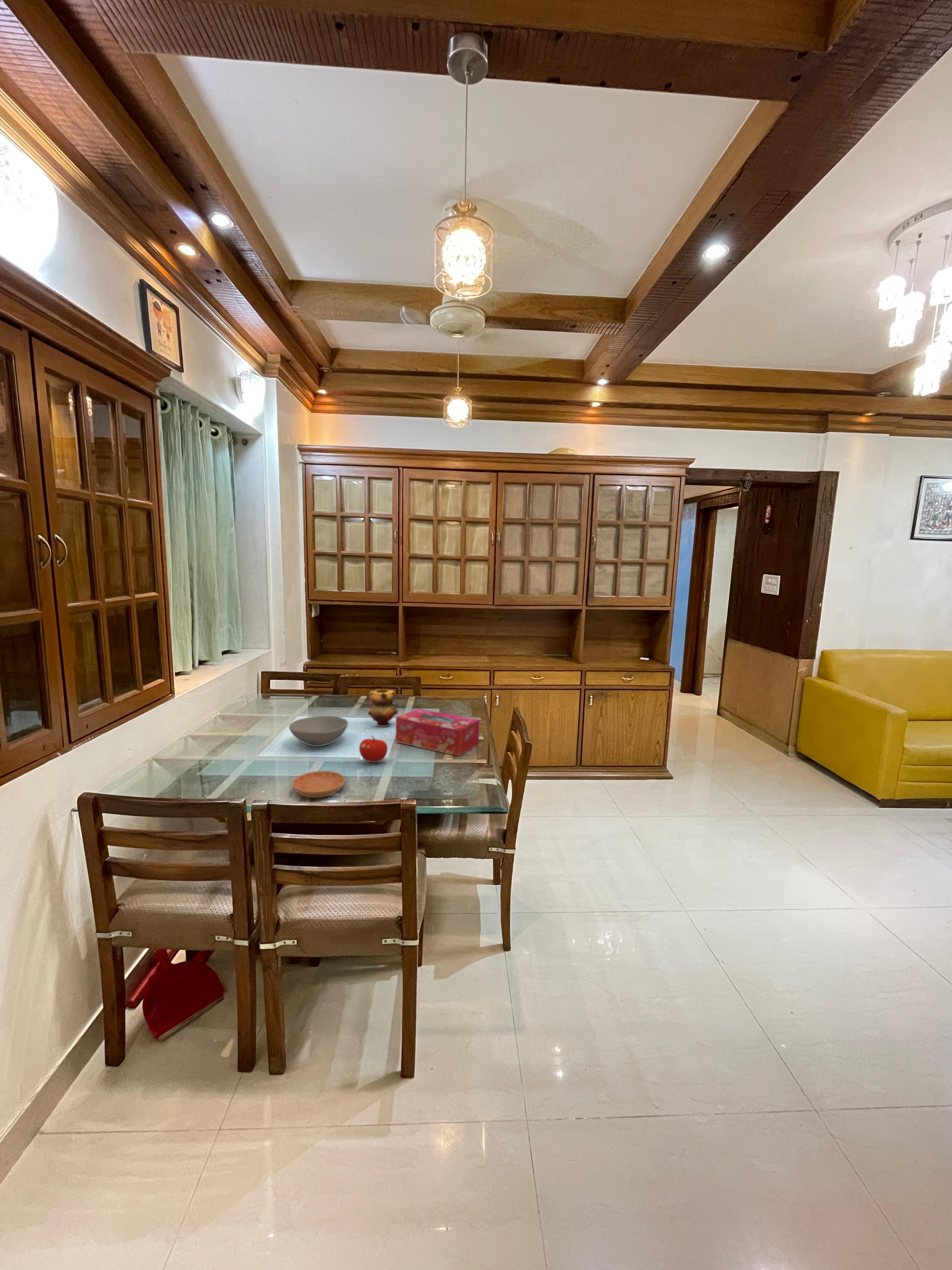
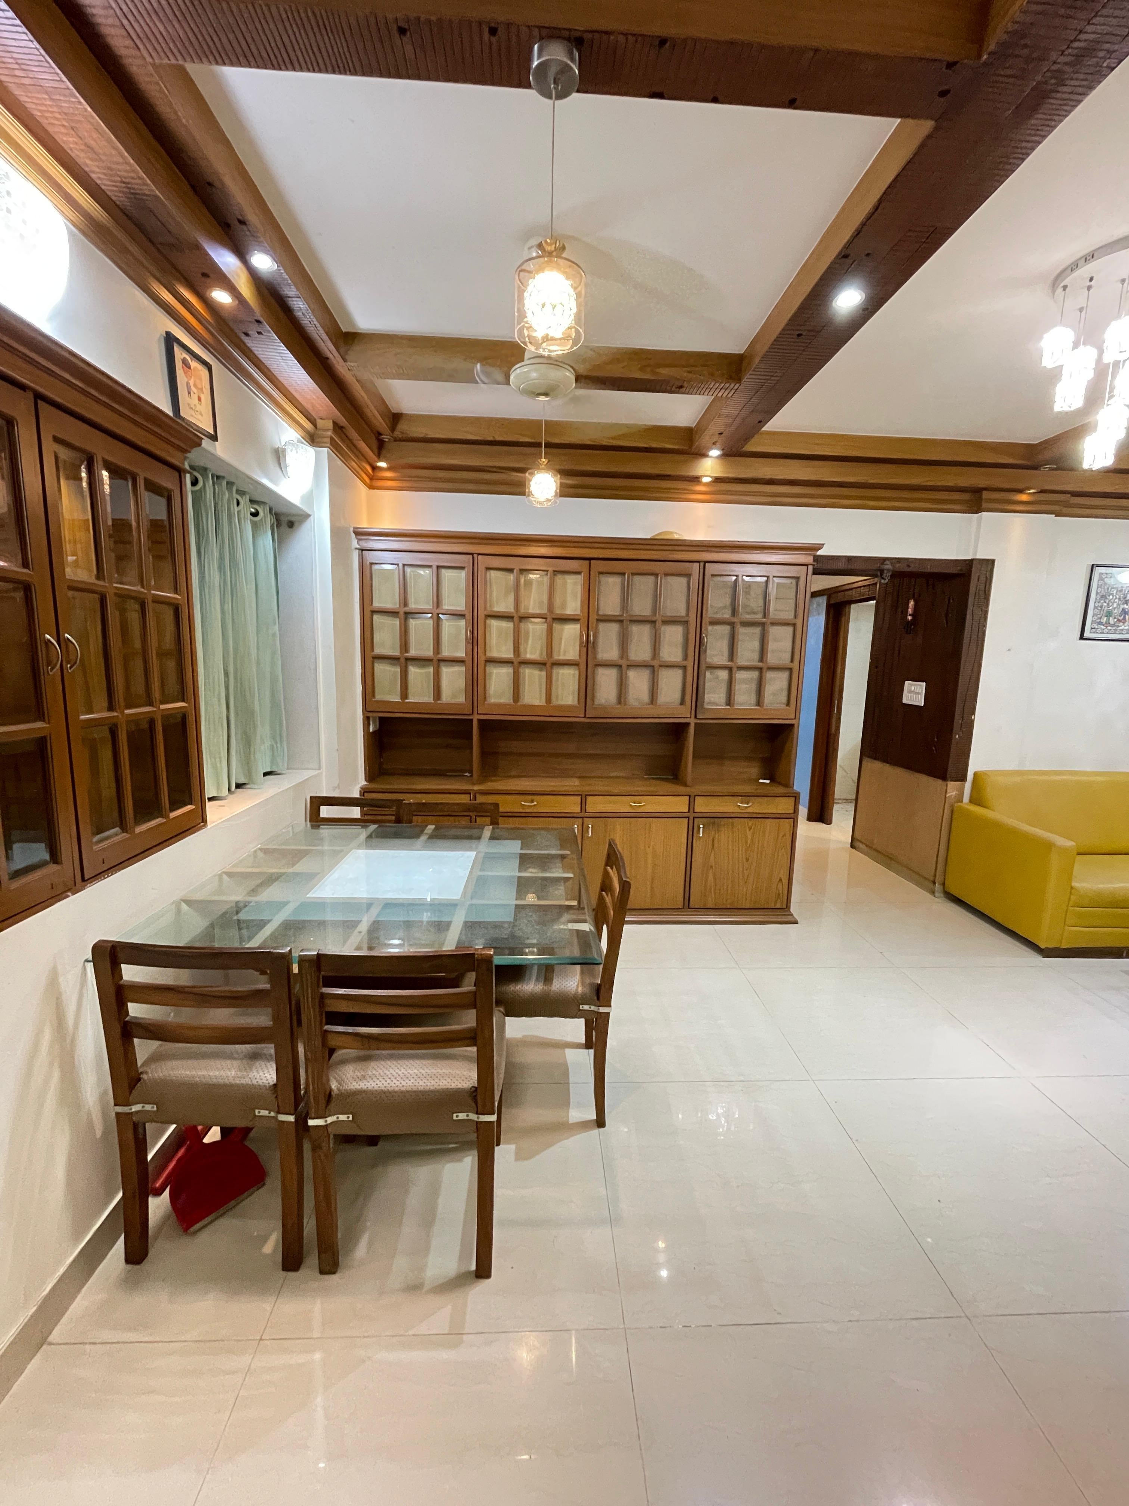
- bowl (319, 733)
- tissue box (437, 731)
- teapot (383, 705)
- fruit (373, 748)
- saucer (319, 785)
